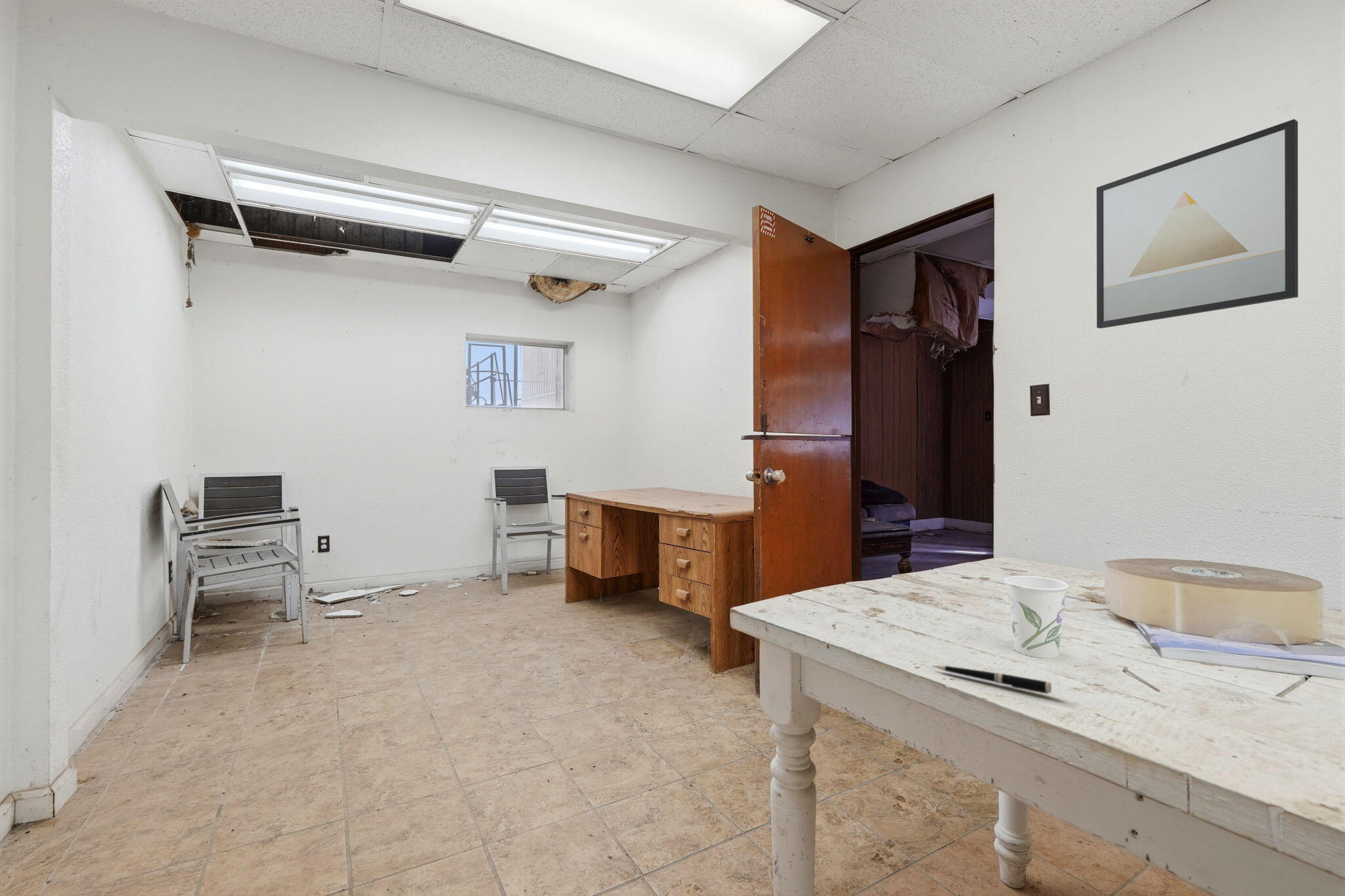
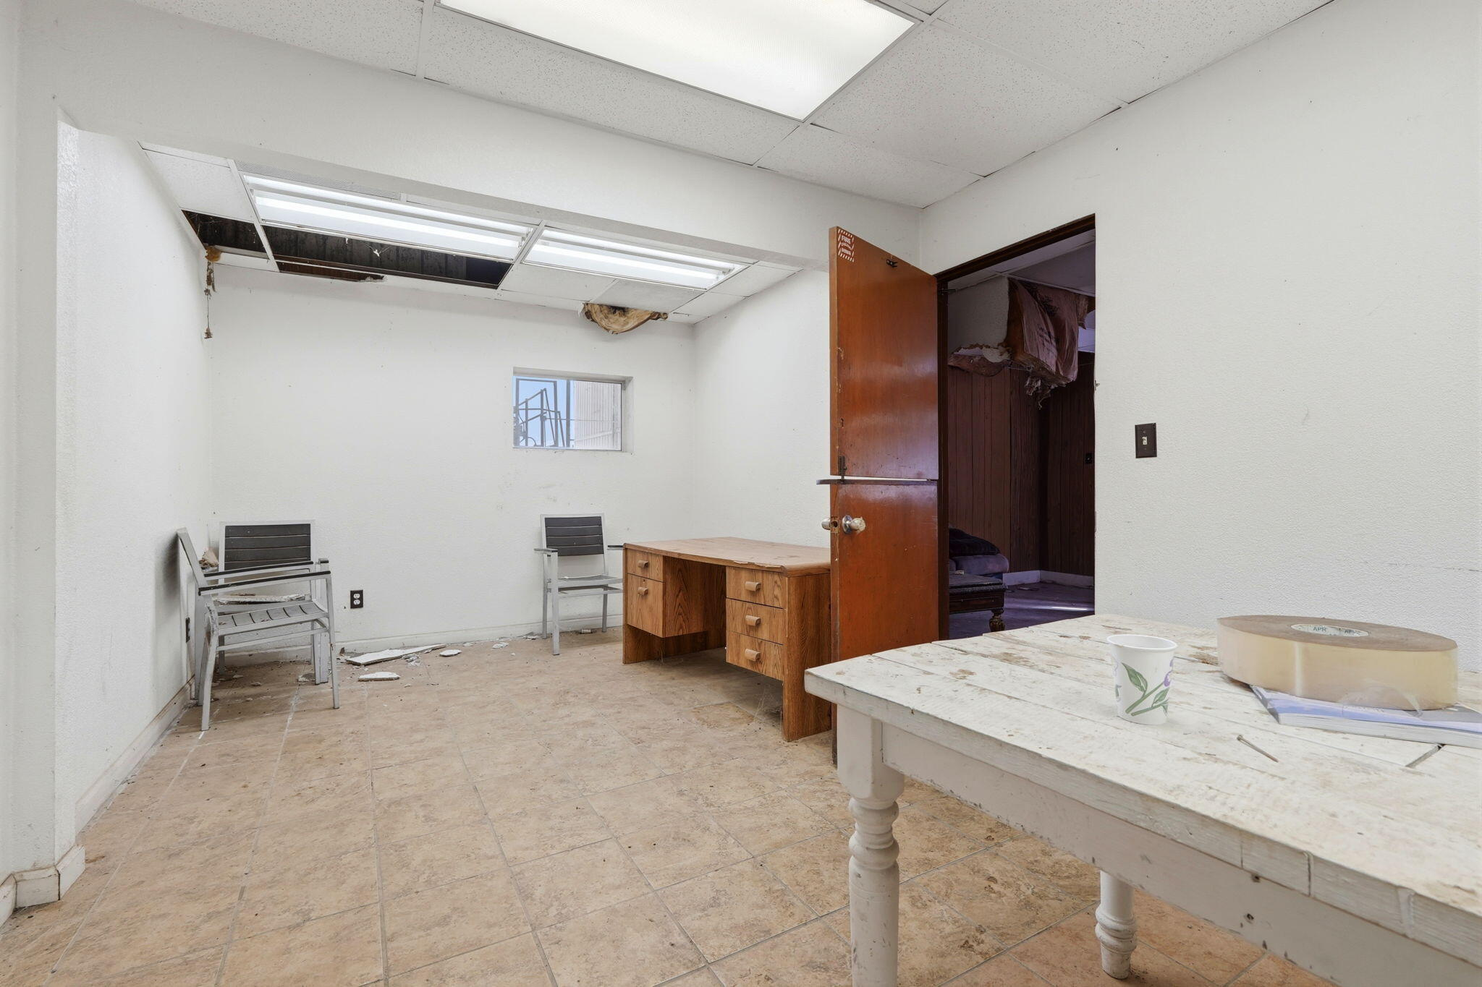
- pen (987, 674)
- wall art (1185, 236)
